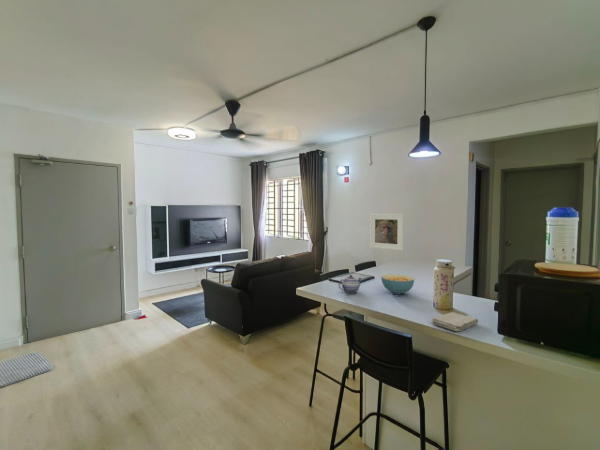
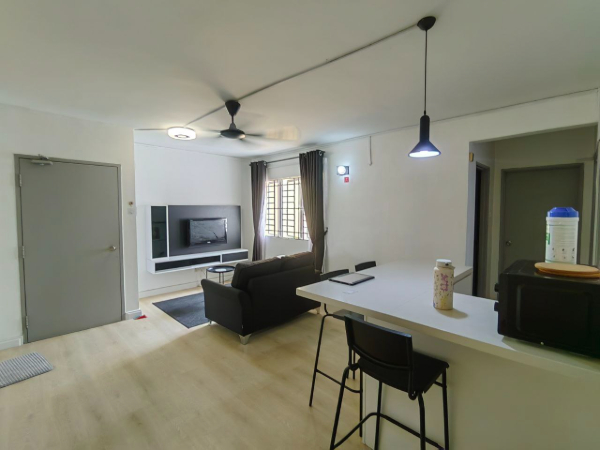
- washcloth (454, 320)
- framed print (386, 231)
- cereal bowl (397, 285)
- teapot (350, 283)
